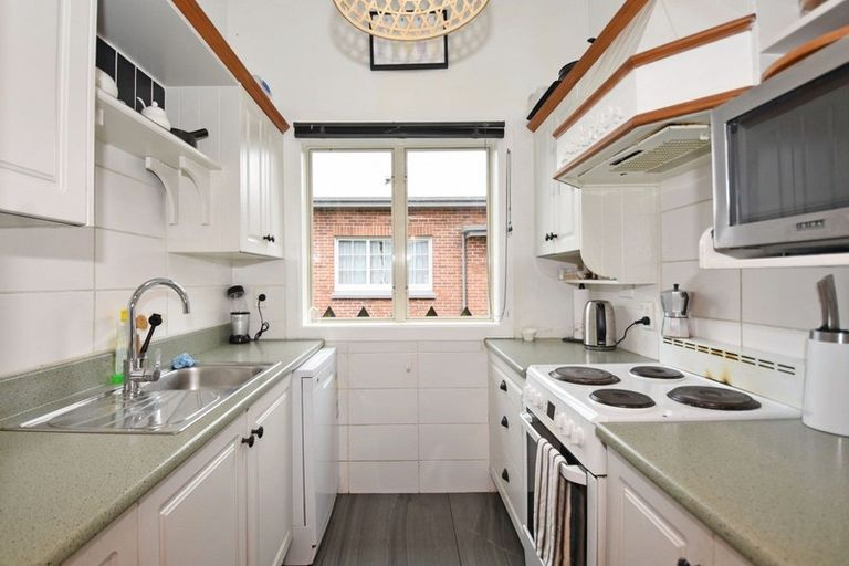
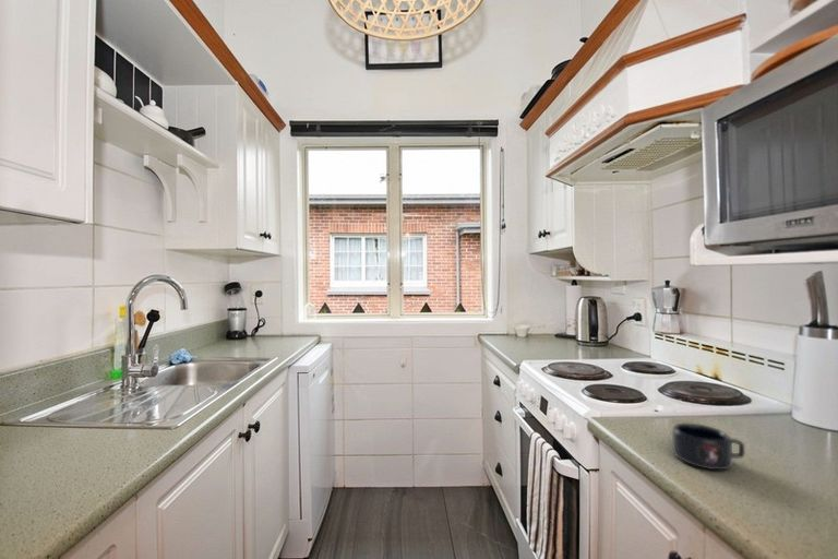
+ mug (707, 445)
